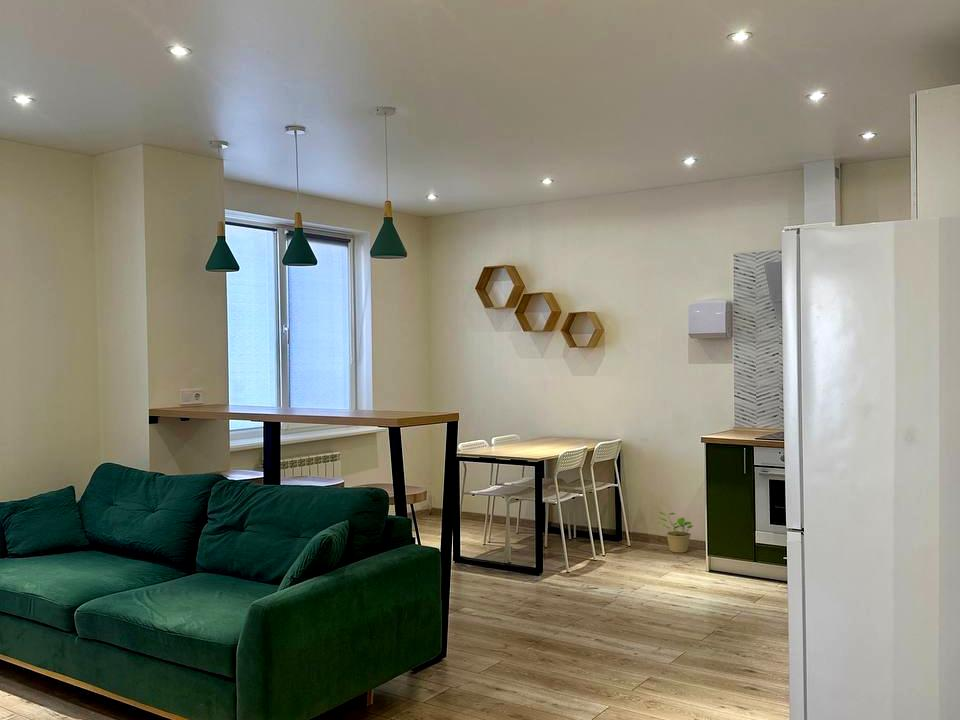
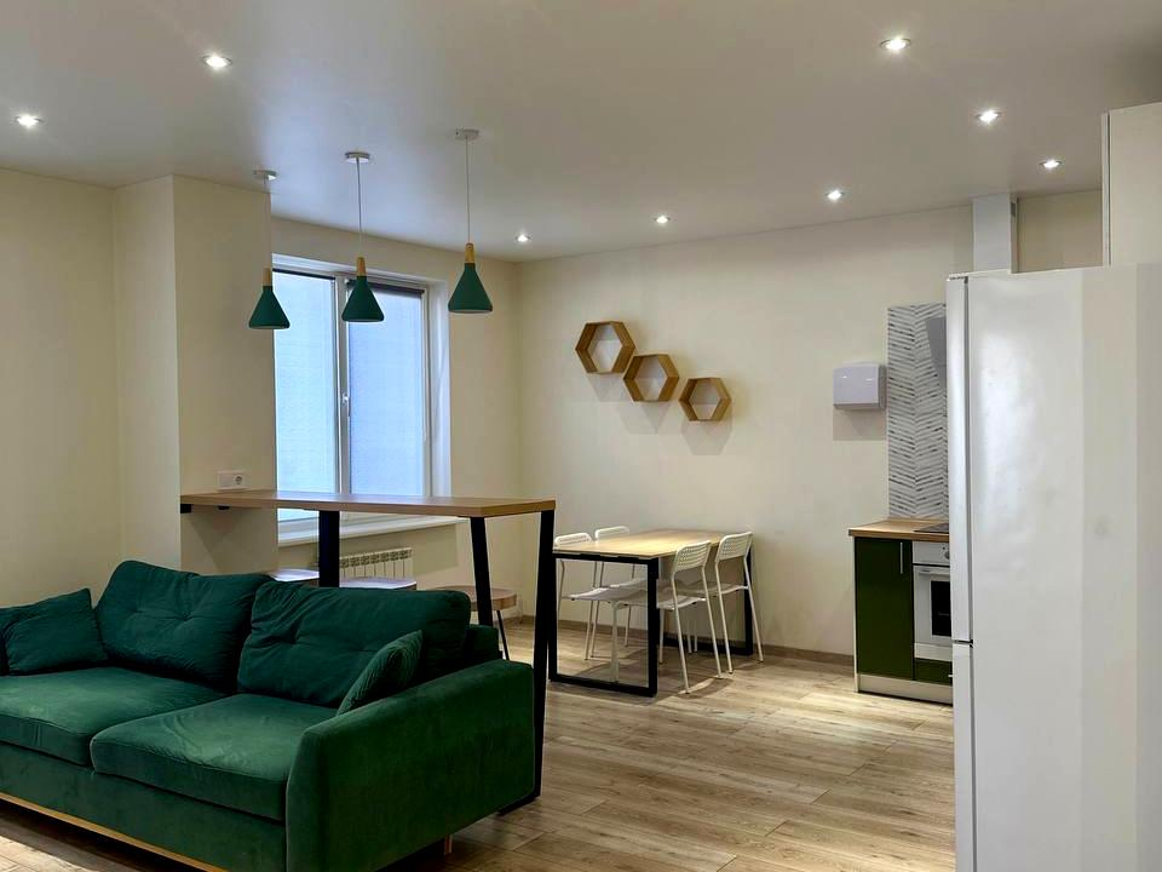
- potted plant (676, 531)
